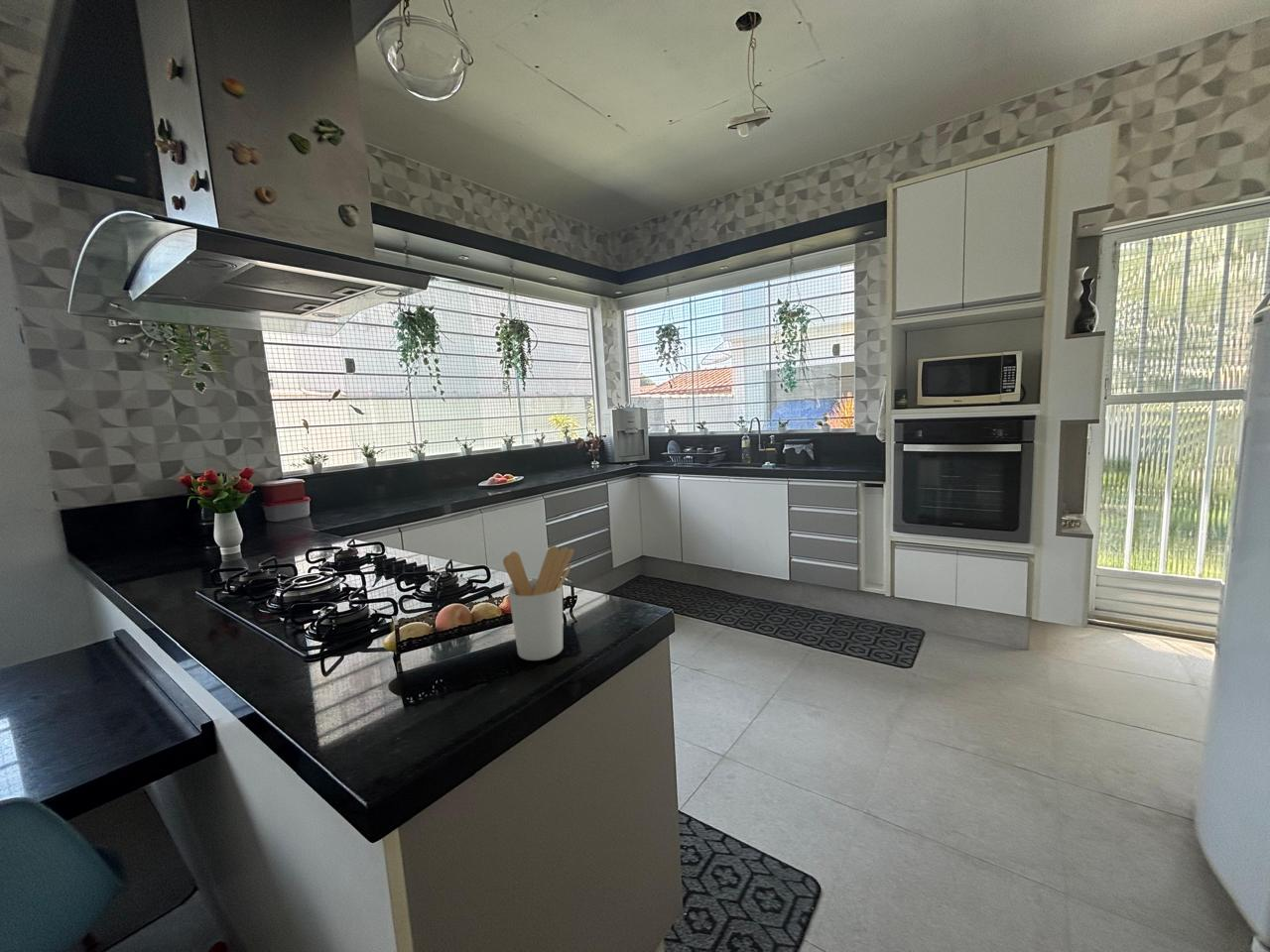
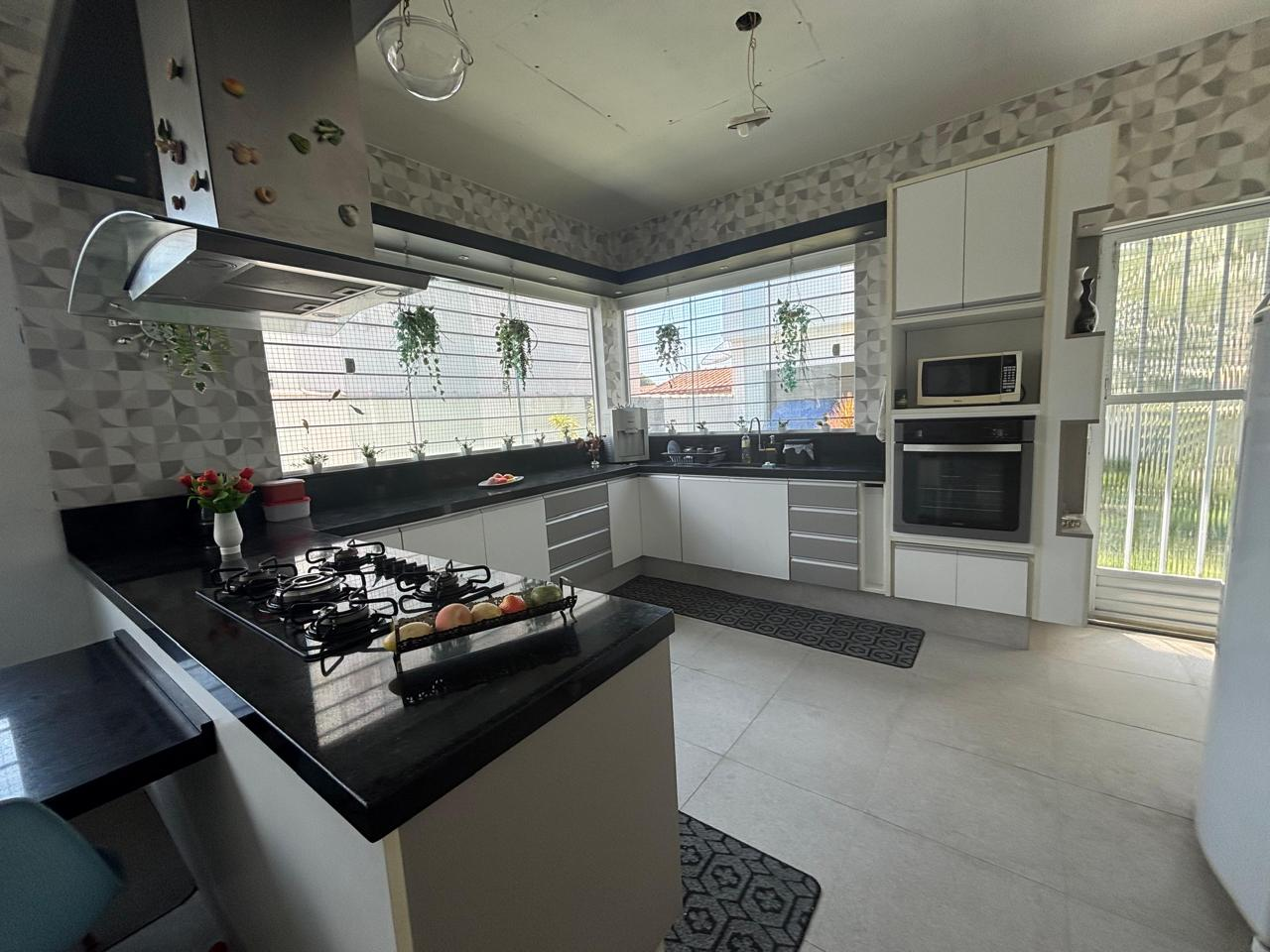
- utensil holder (545, 598)
